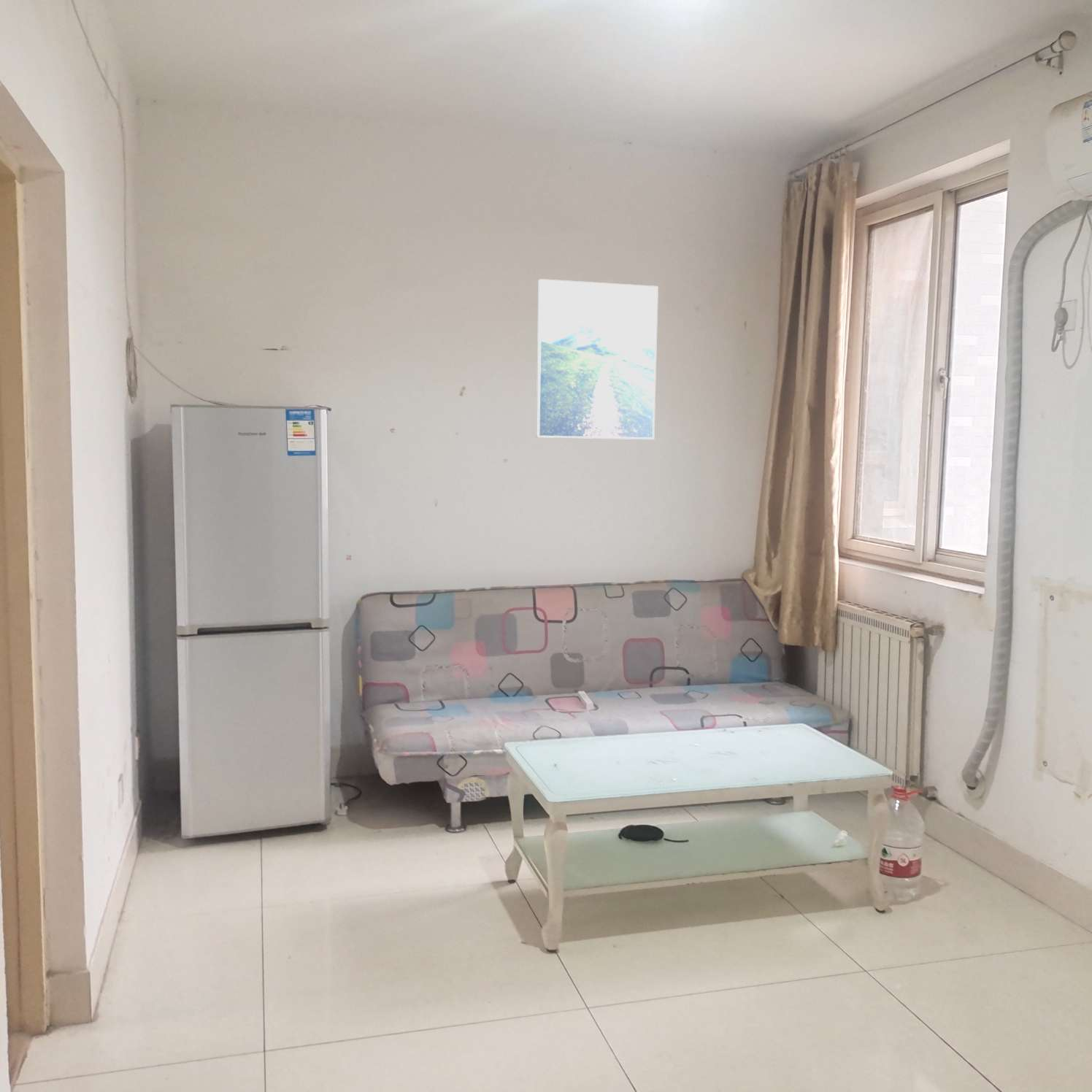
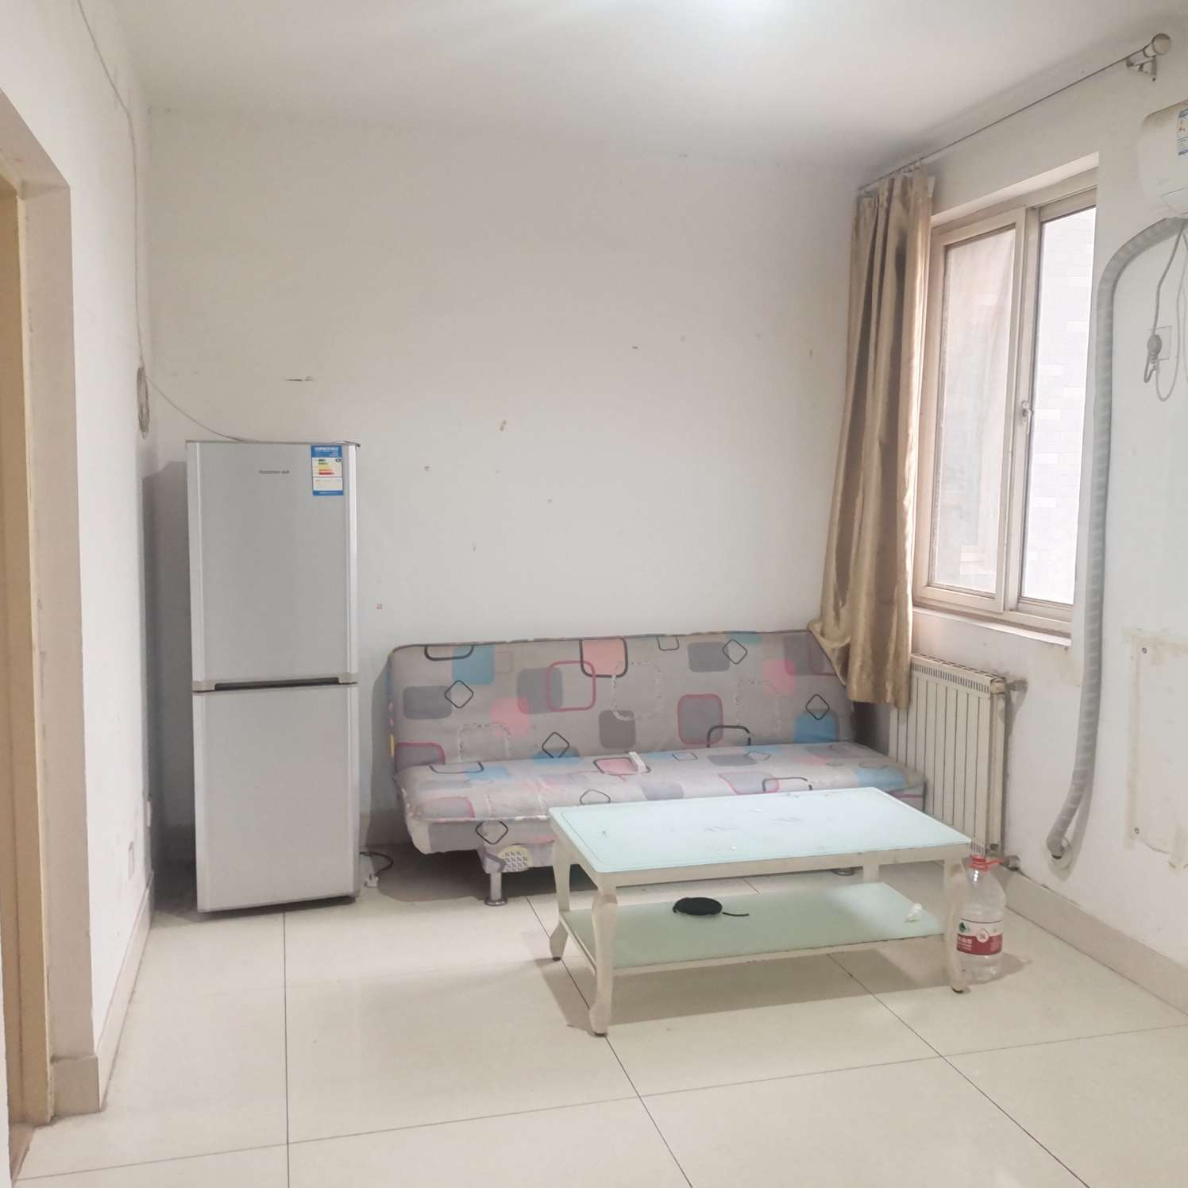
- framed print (597, 361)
